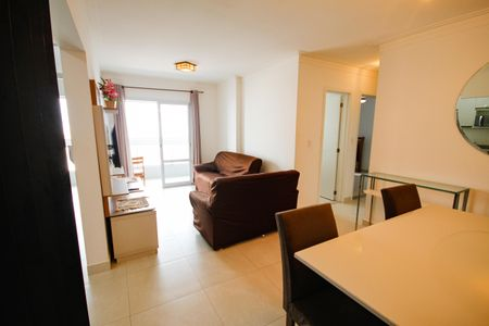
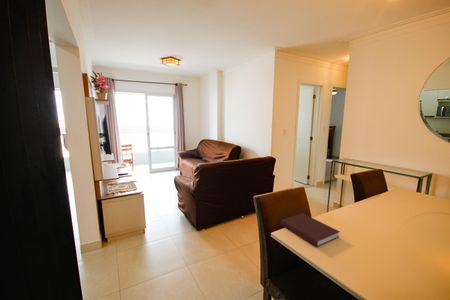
+ notebook (308, 228)
